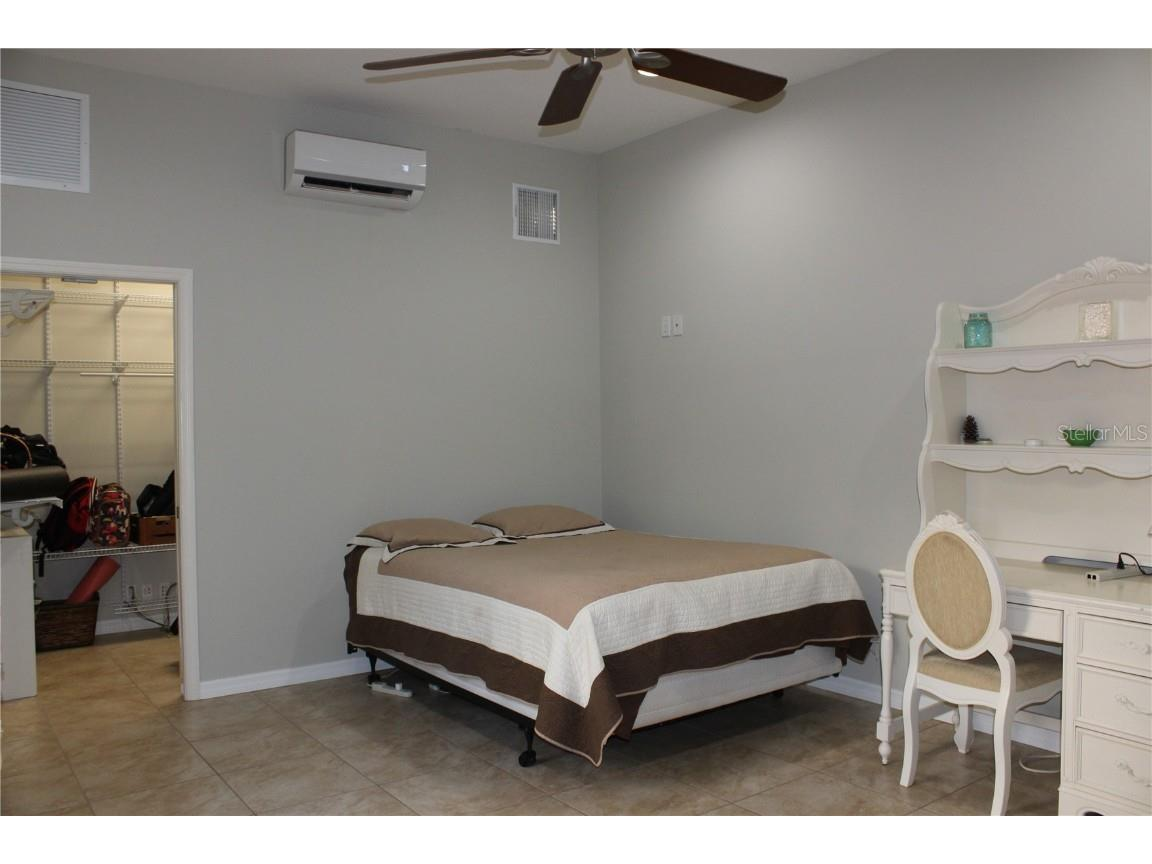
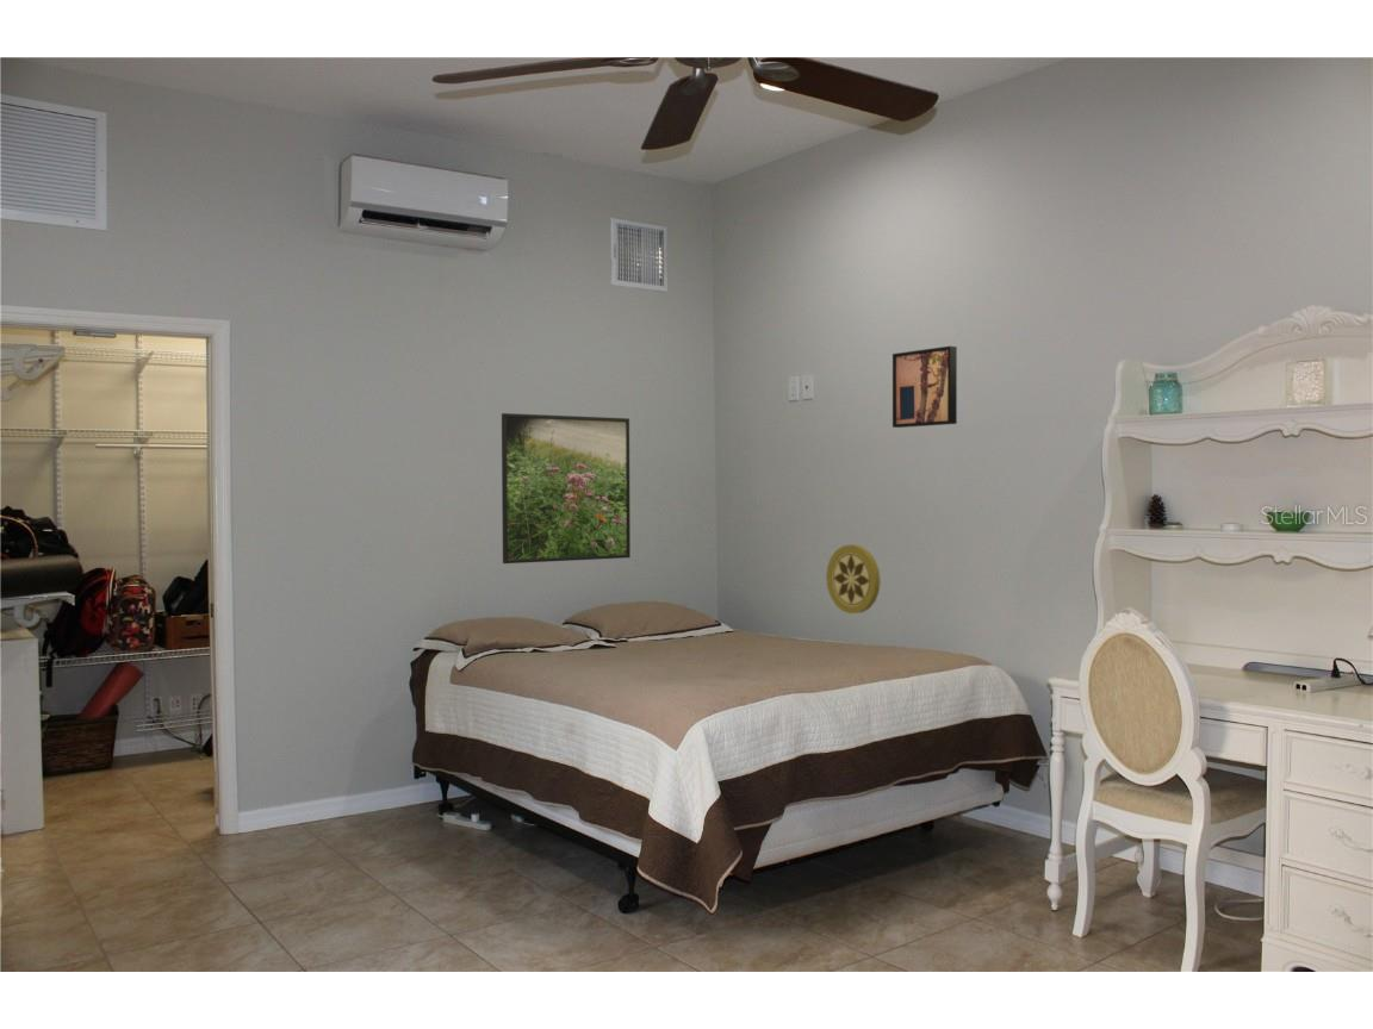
+ wall art (924, 387)
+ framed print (567, 488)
+ decorative plate (852, 579)
